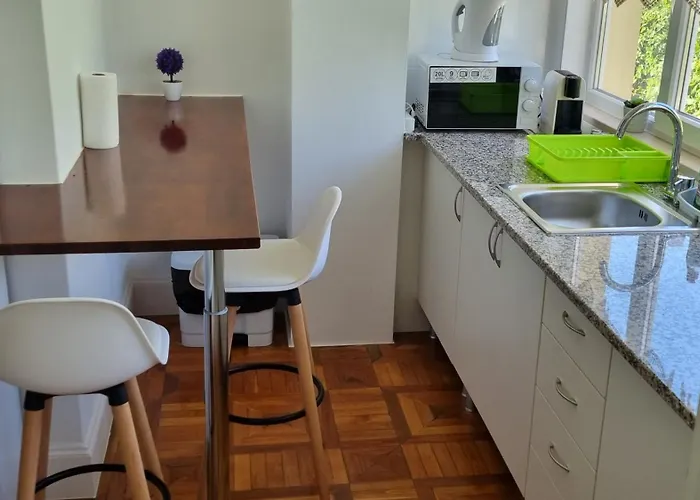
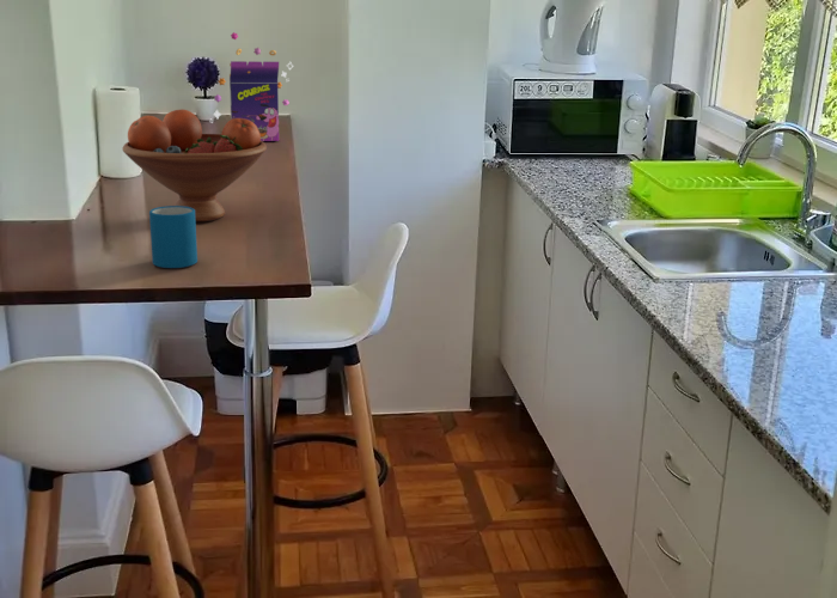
+ fruit bowl (196, 166)
+ cereal box (251, 86)
+ mug (173, 233)
